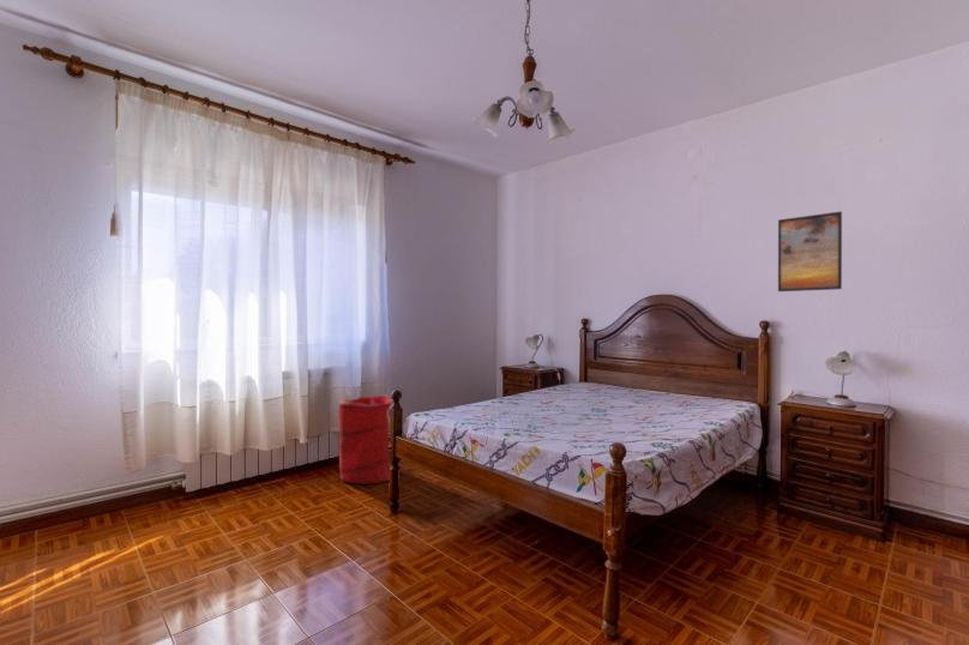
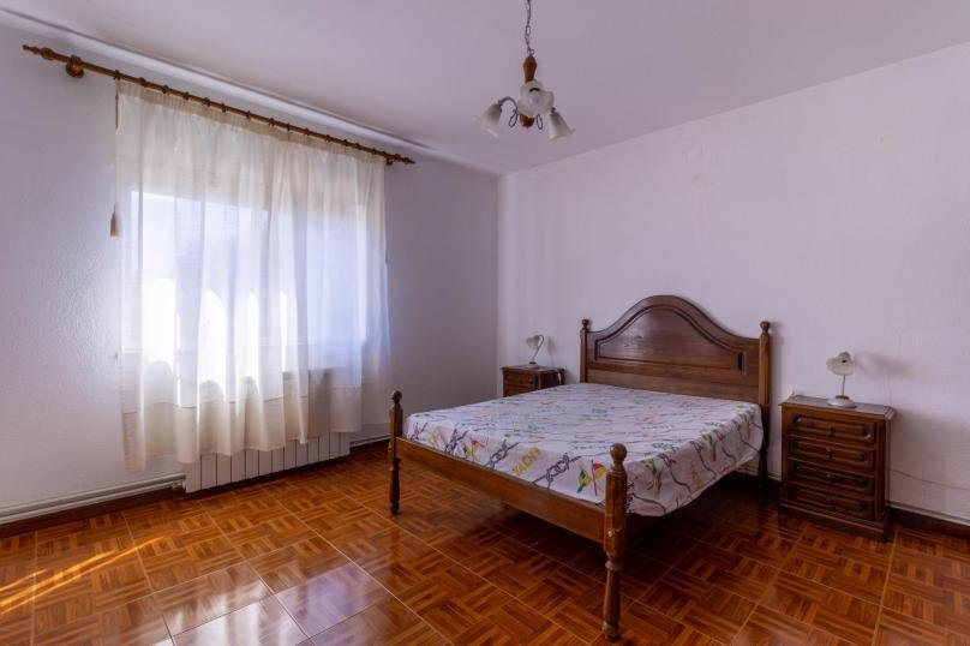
- laundry hamper (368, 435)
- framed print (808, 253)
